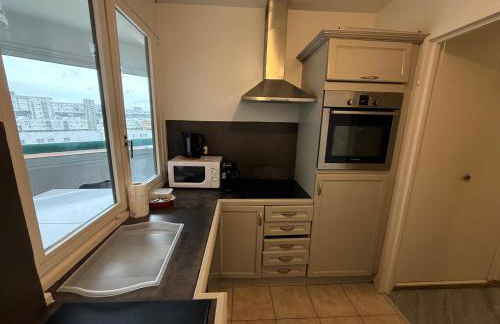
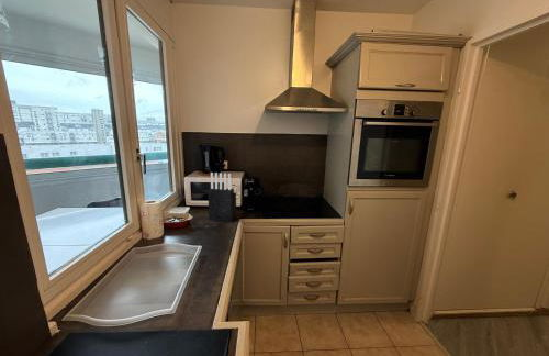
+ knife block (223, 194)
